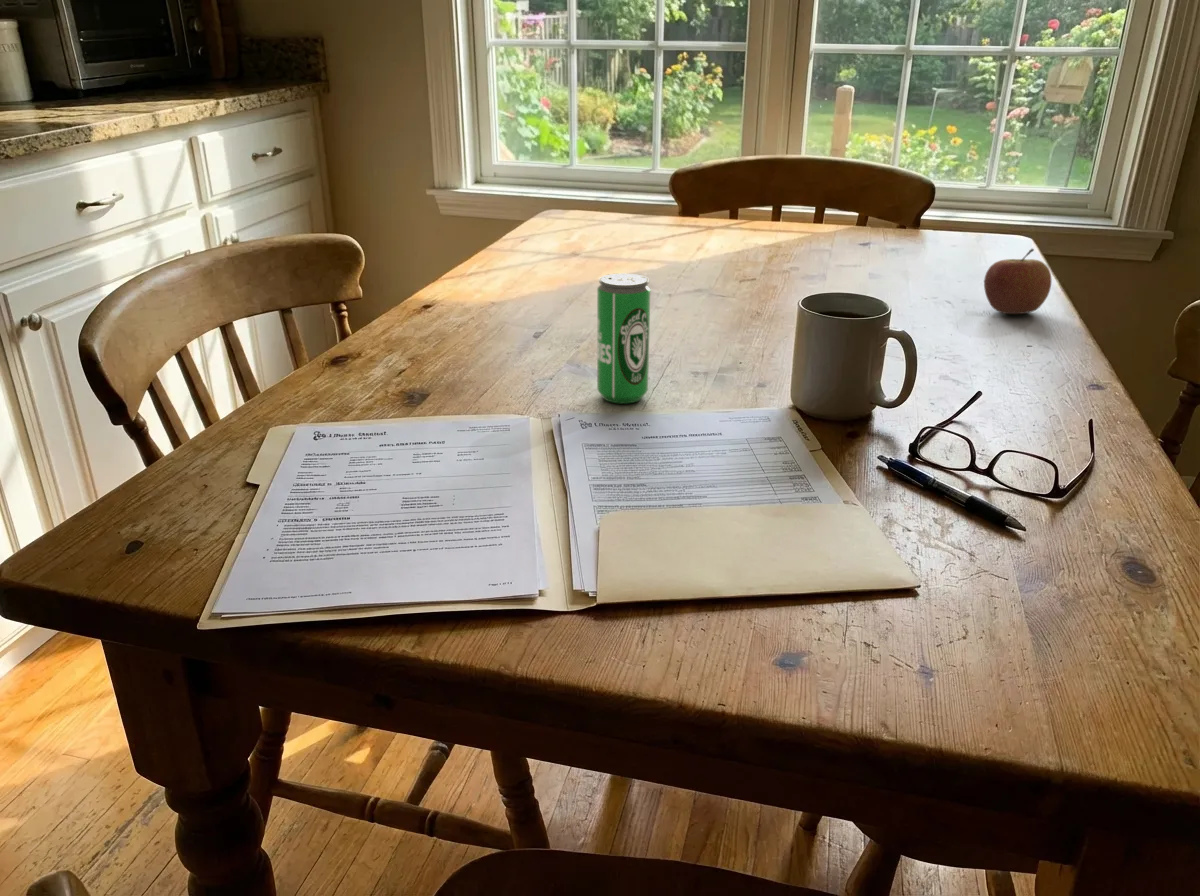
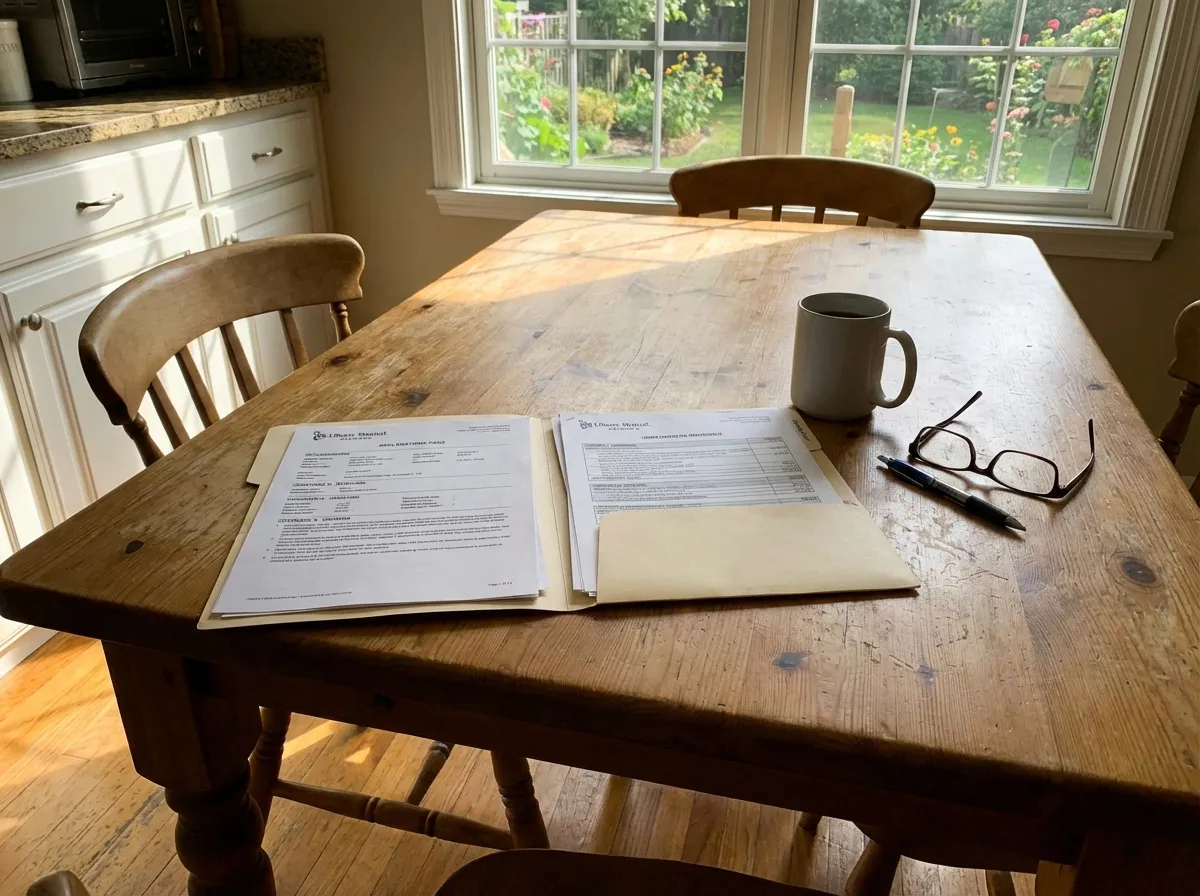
- beverage can (623, 339)
- apple (1017, 280)
